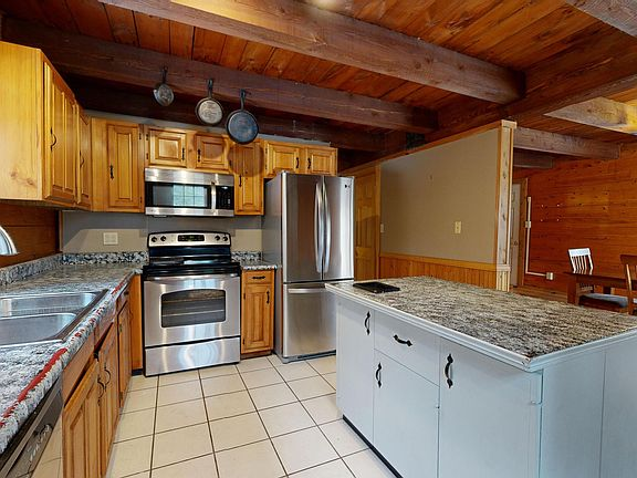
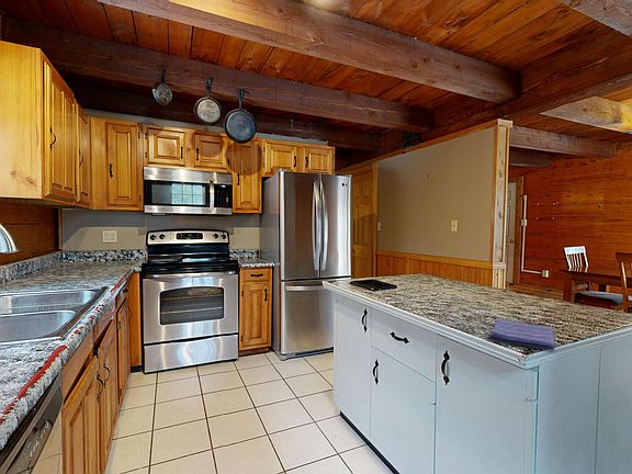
+ dish towel (521, 331)
